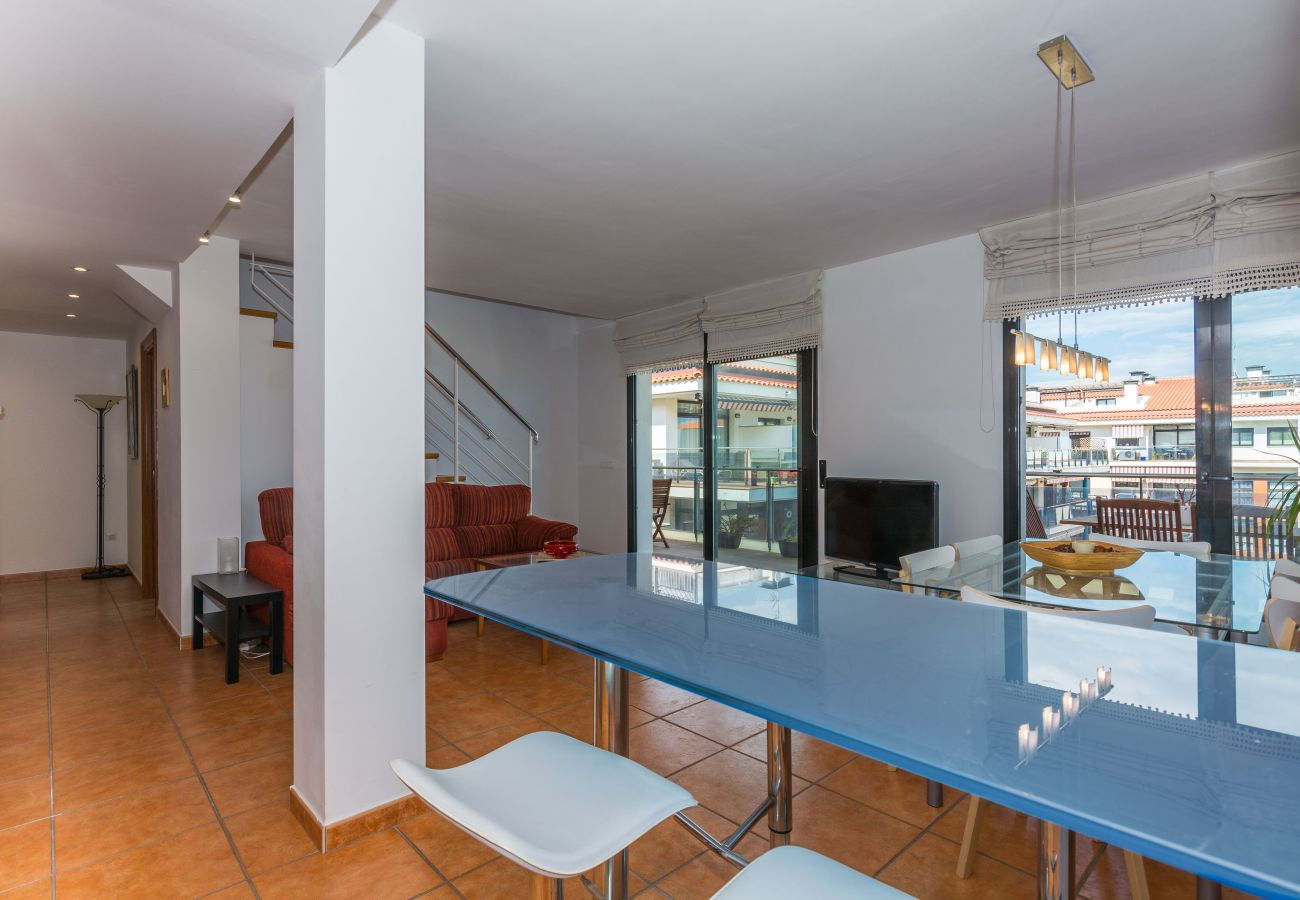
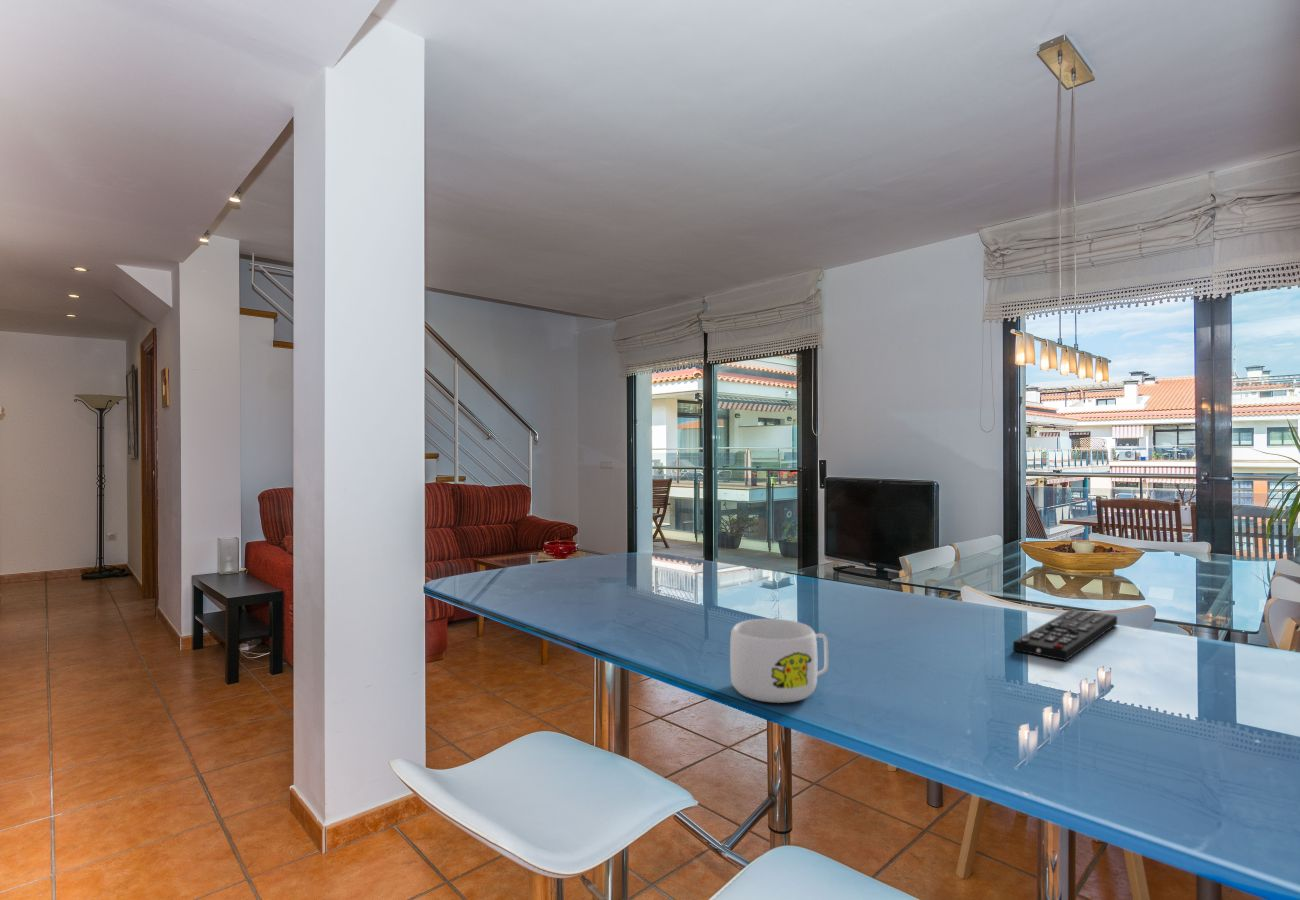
+ mug (774, 659)
+ remote control (1068, 631)
